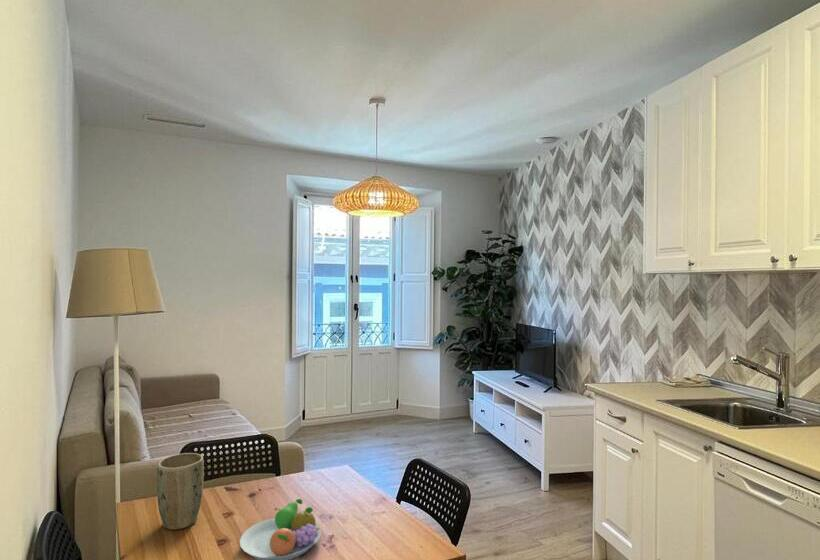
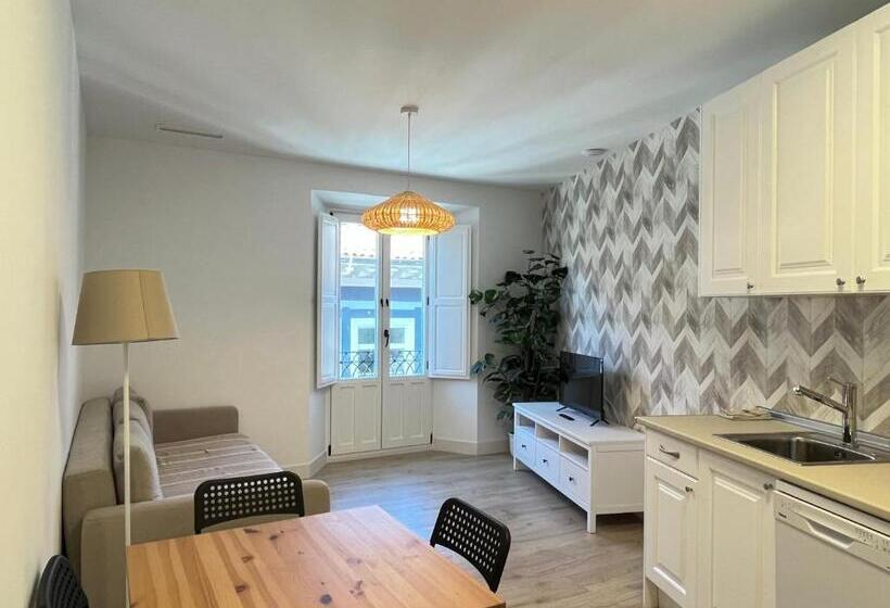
- plant pot (180, 491)
- fruit bowl (283, 526)
